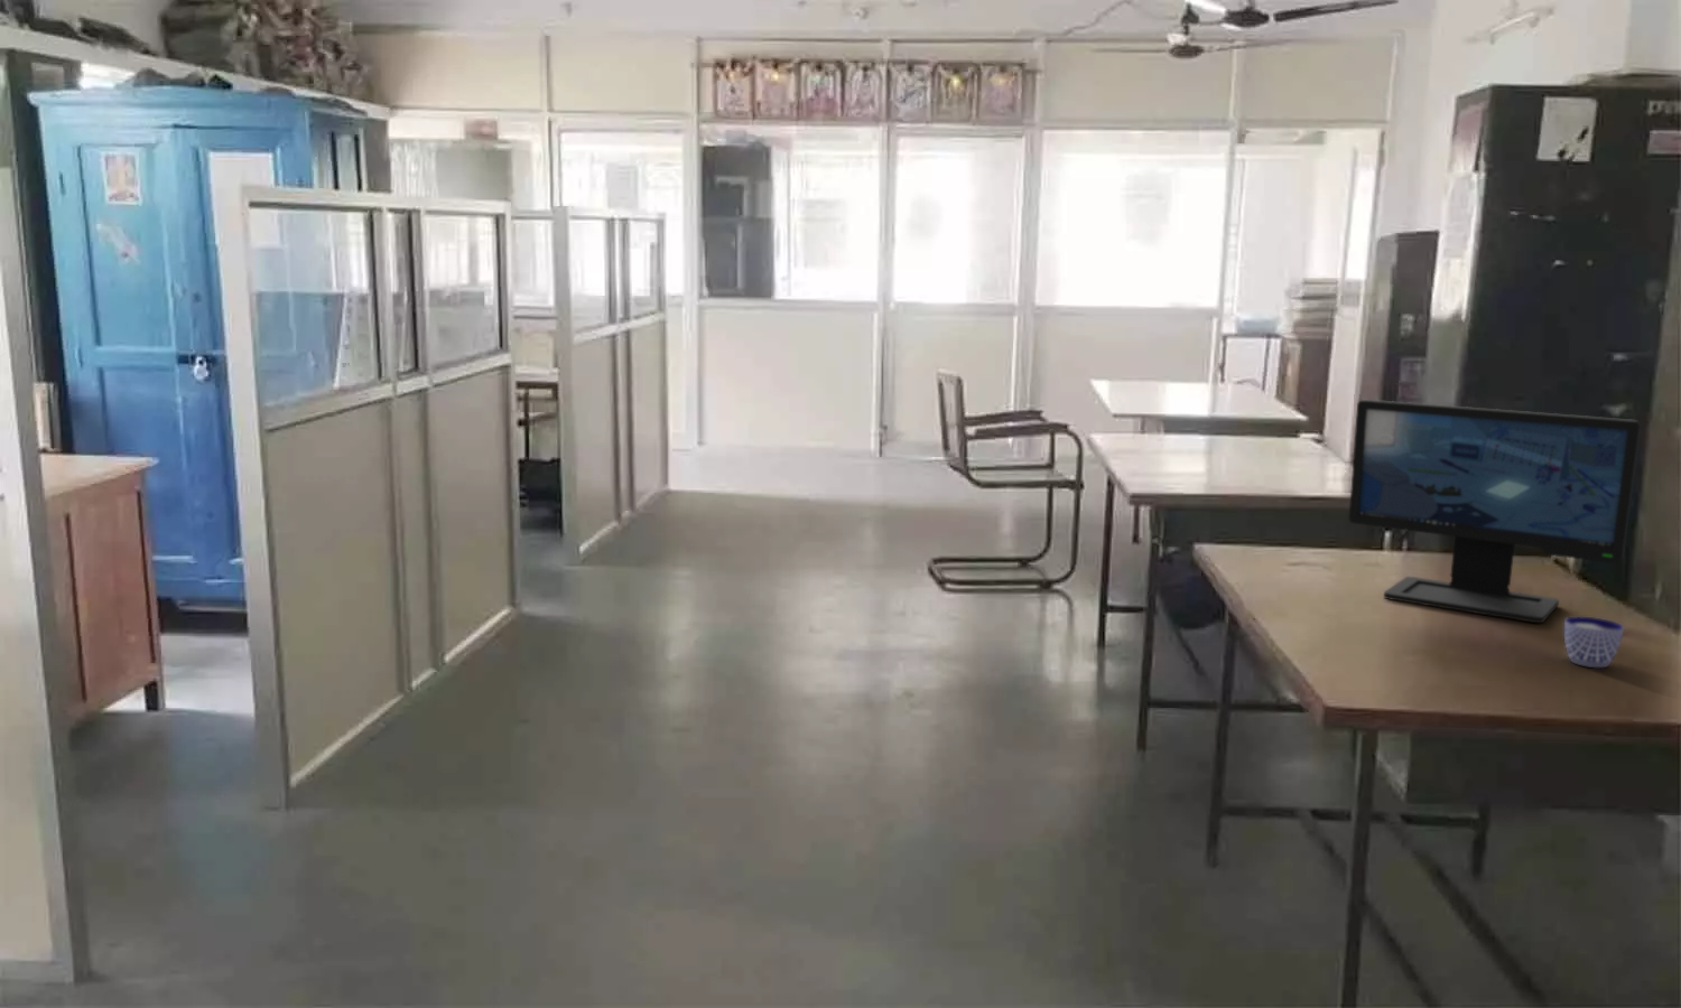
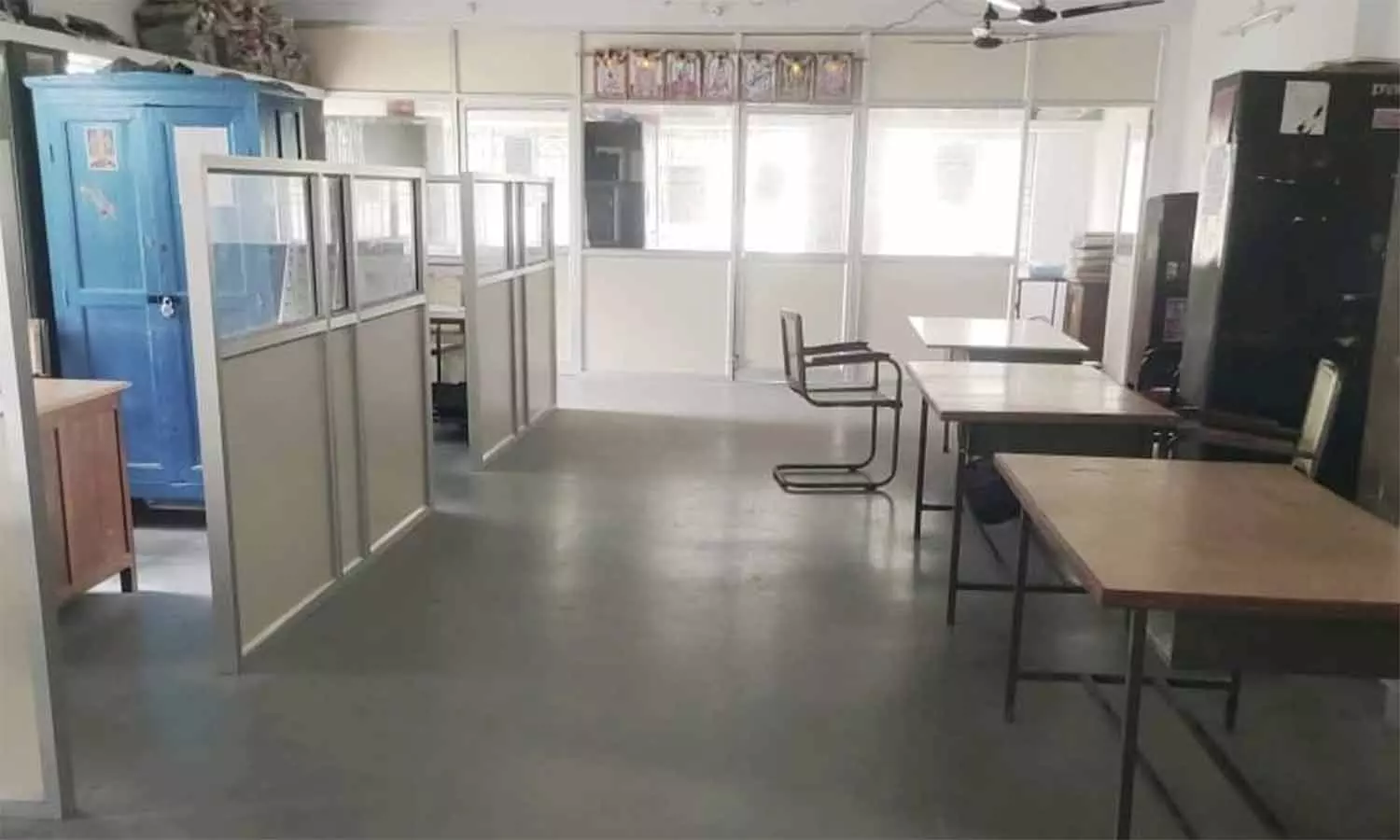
- computer monitor (1482, 505)
- cup (1589, 641)
